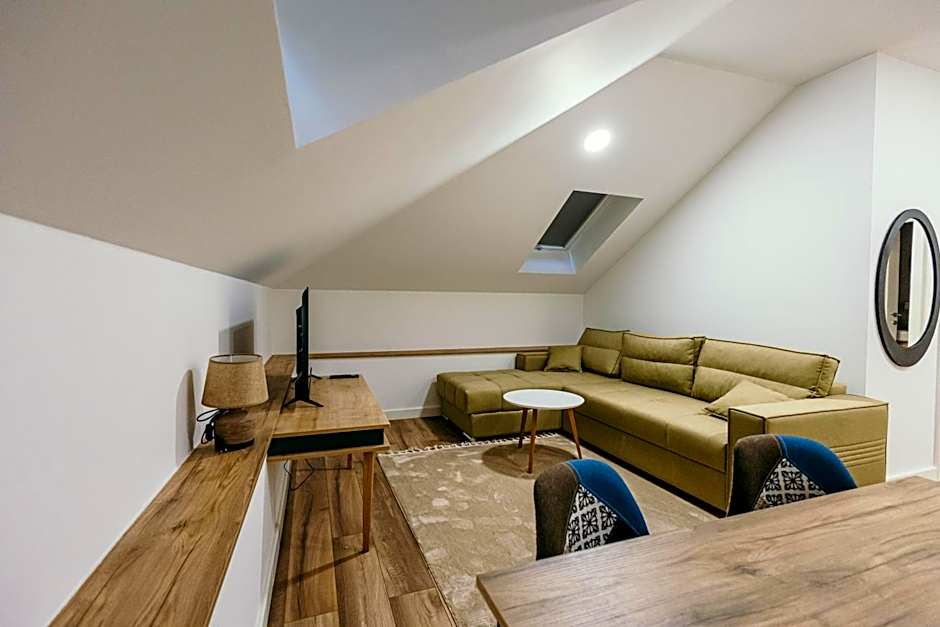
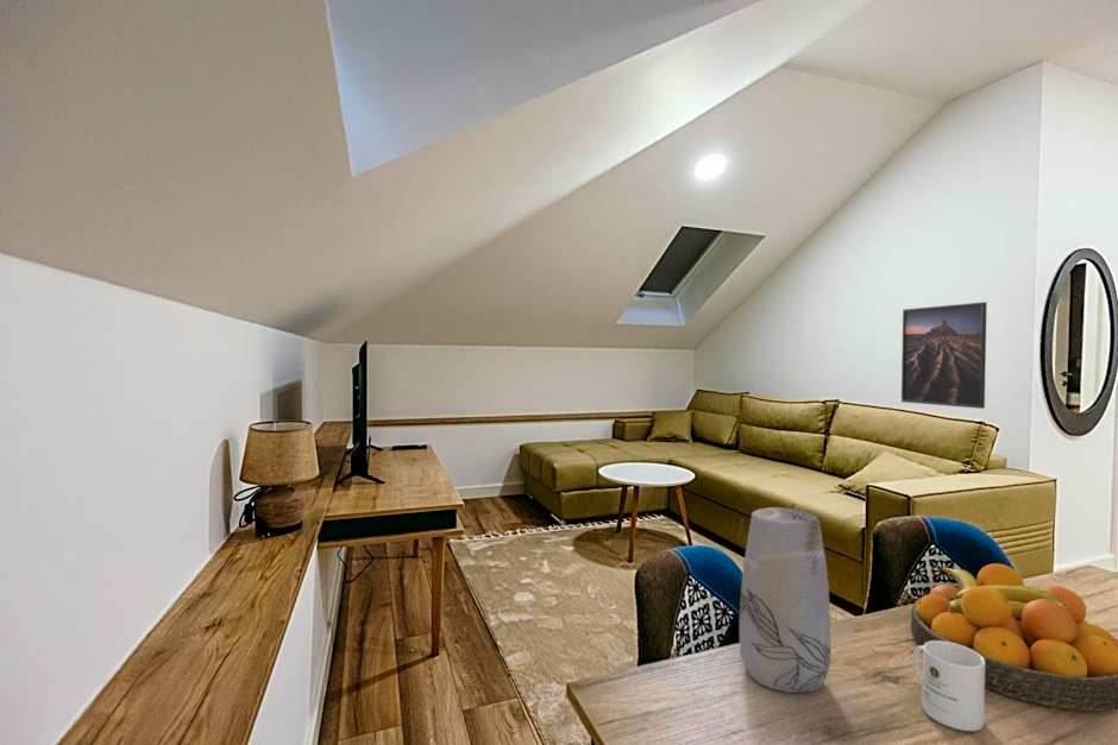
+ mug (942, 677)
+ fruit bowl (1015, 618)
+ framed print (941, 355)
+ vase (784, 594)
